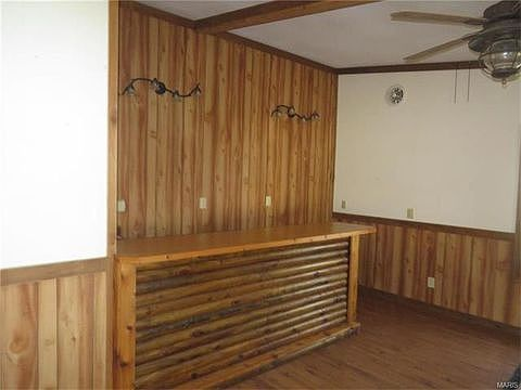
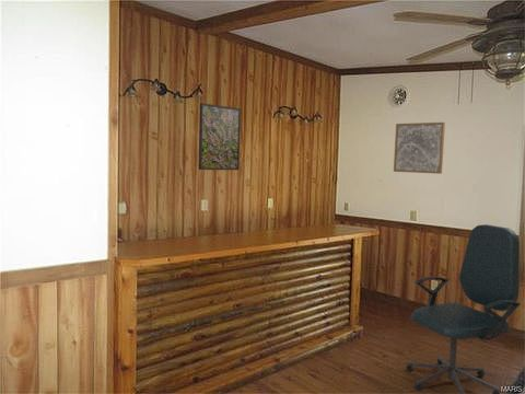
+ office chair (462, 305)
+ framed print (220, 138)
+ wall art (418, 148)
